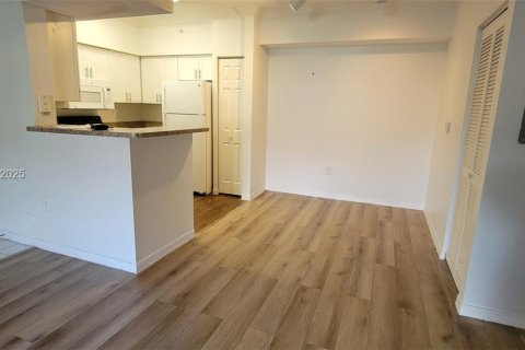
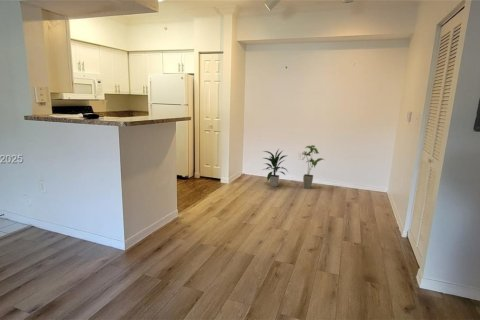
+ indoor plant (274, 167)
+ house plant (311, 167)
